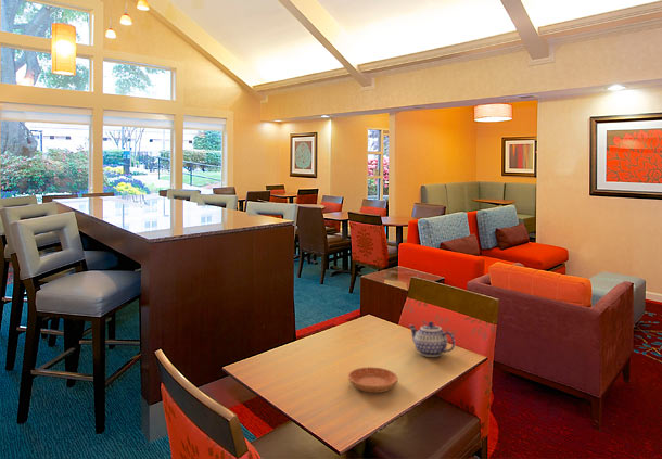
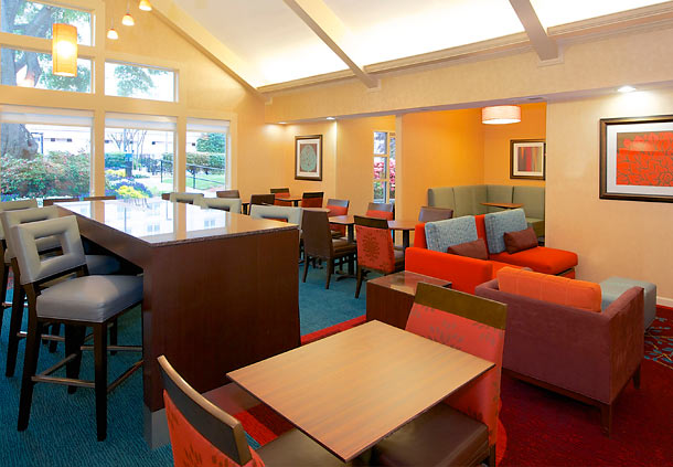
- saucer (372, 380)
- teapot (430, 337)
